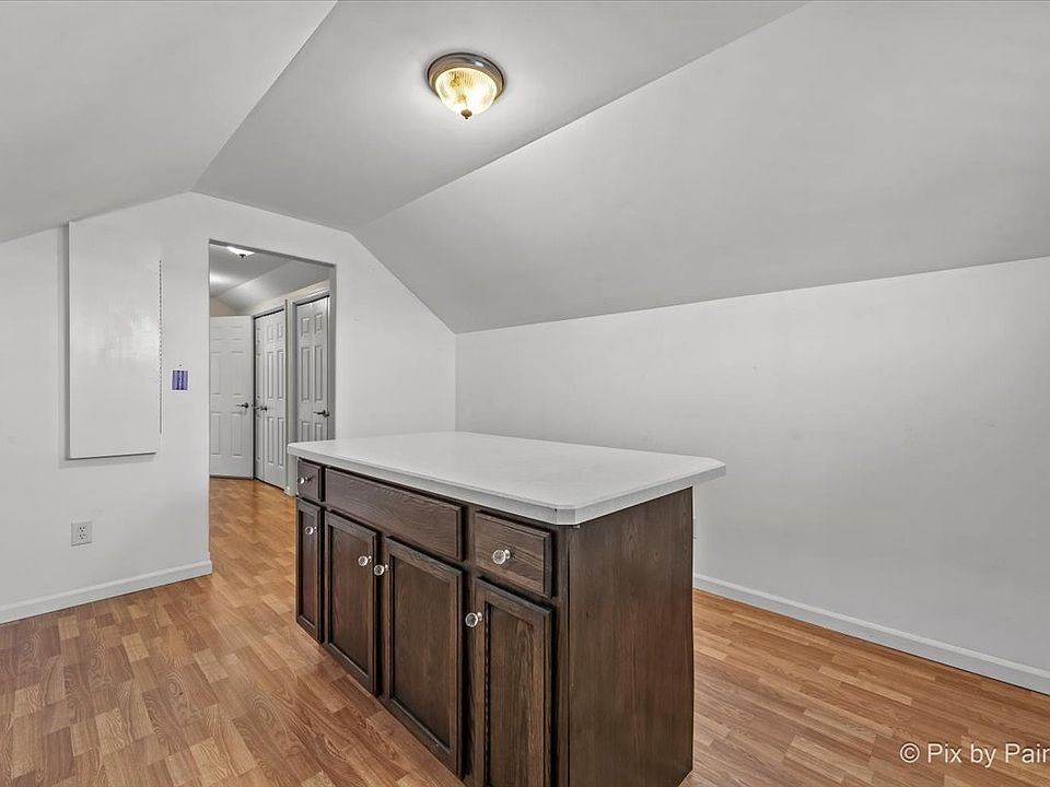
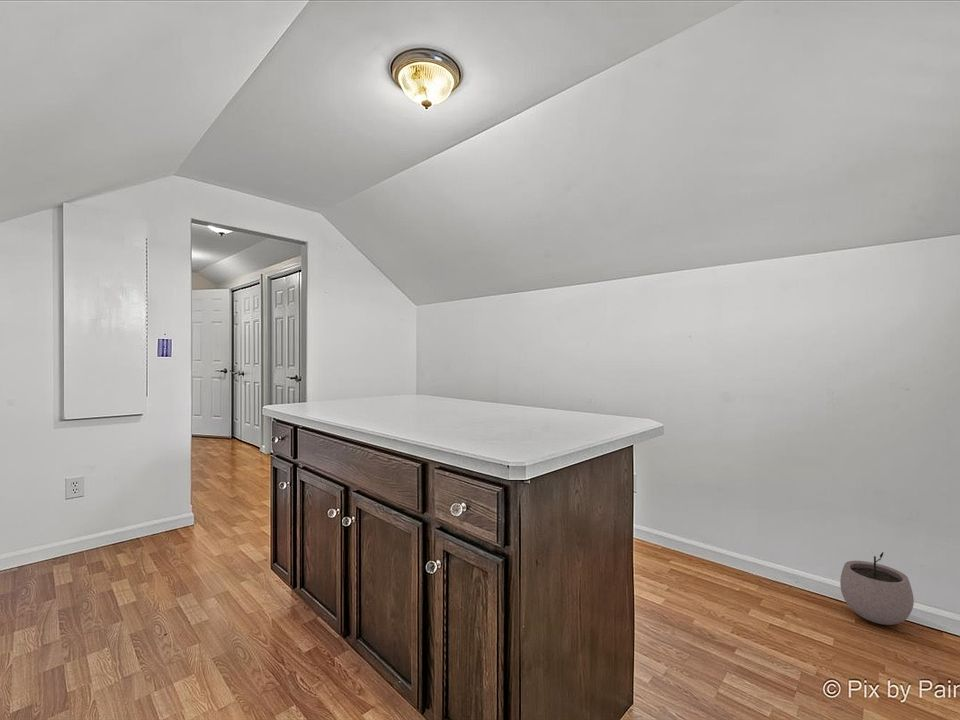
+ plant pot (875, 584)
